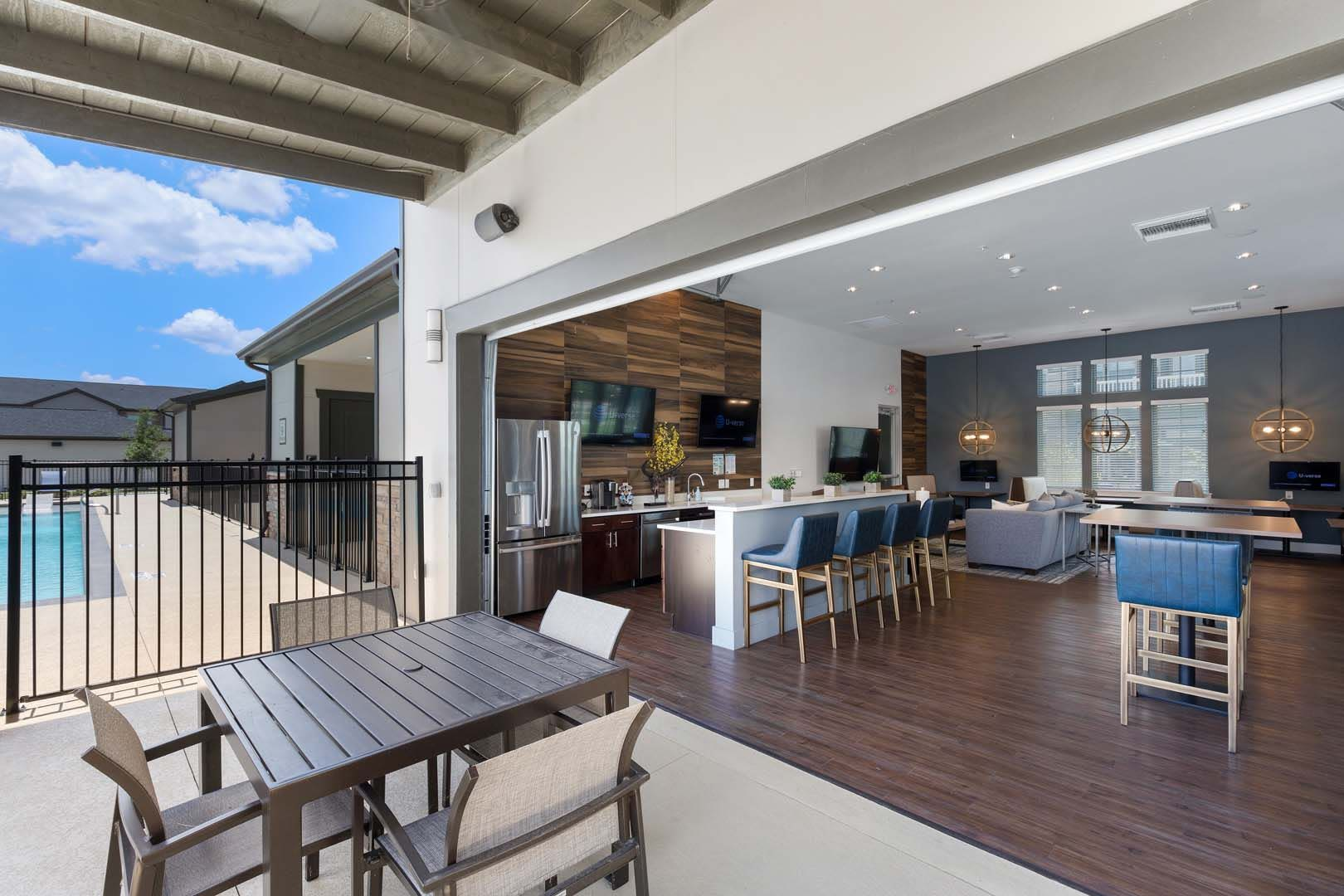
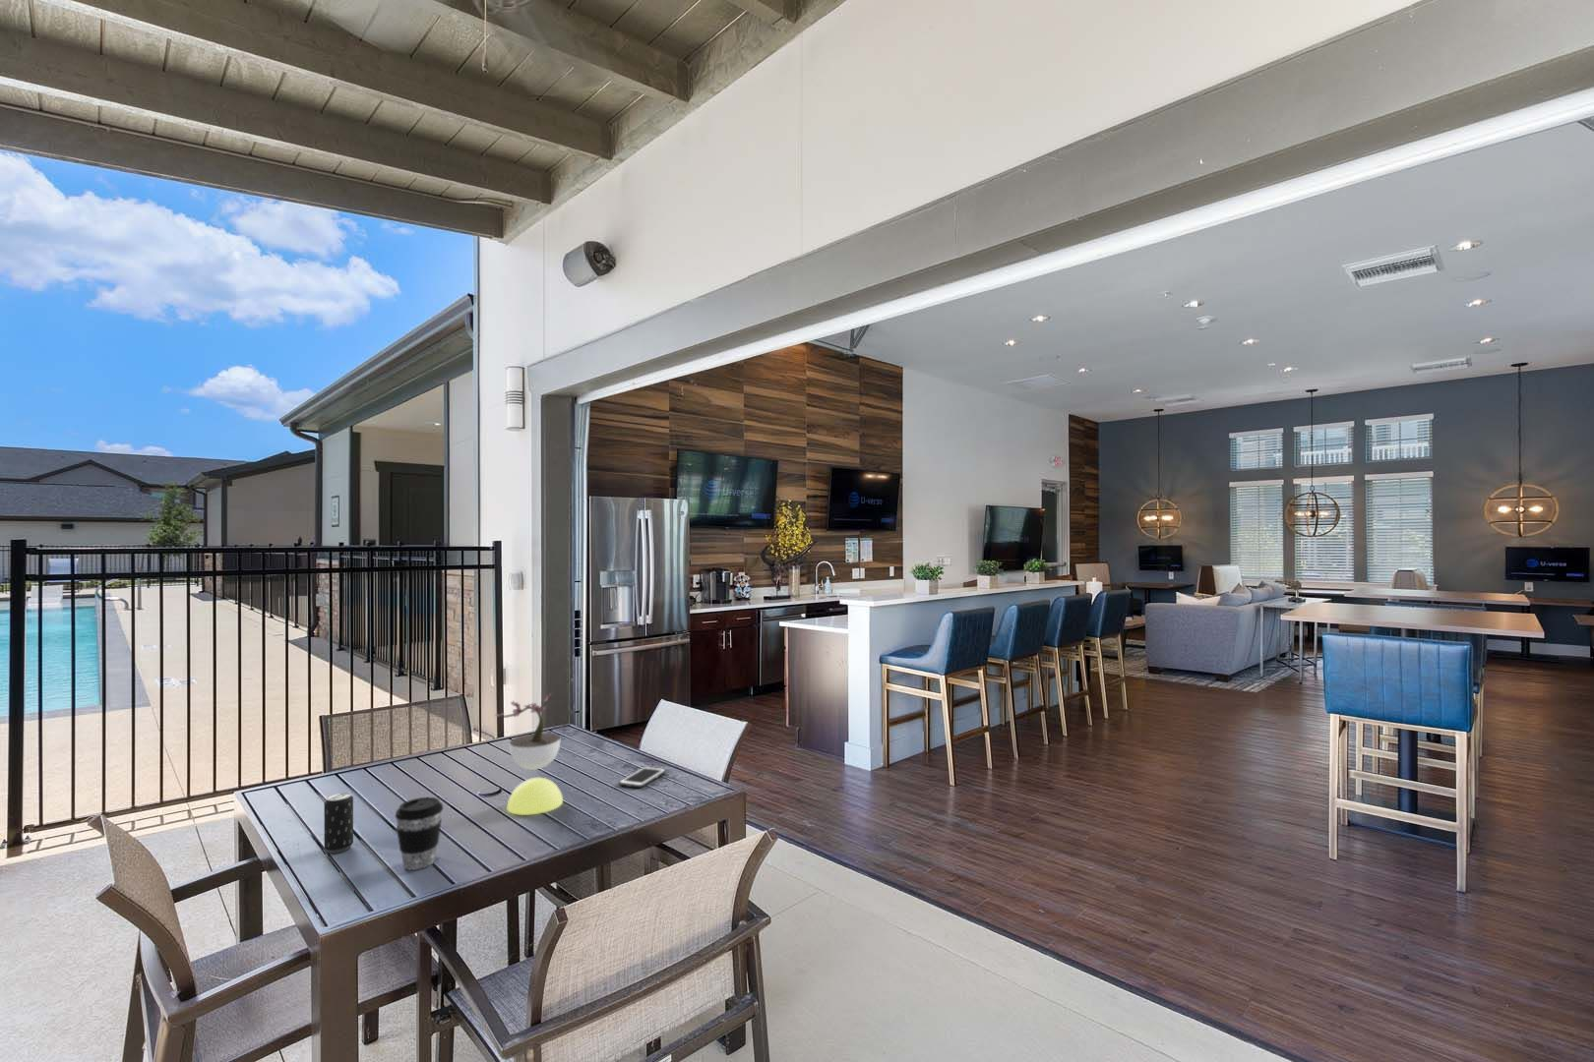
+ cell phone (643, 776)
+ beverage can (338, 823)
+ potted plant (527, 748)
+ coffee cup (419, 833)
